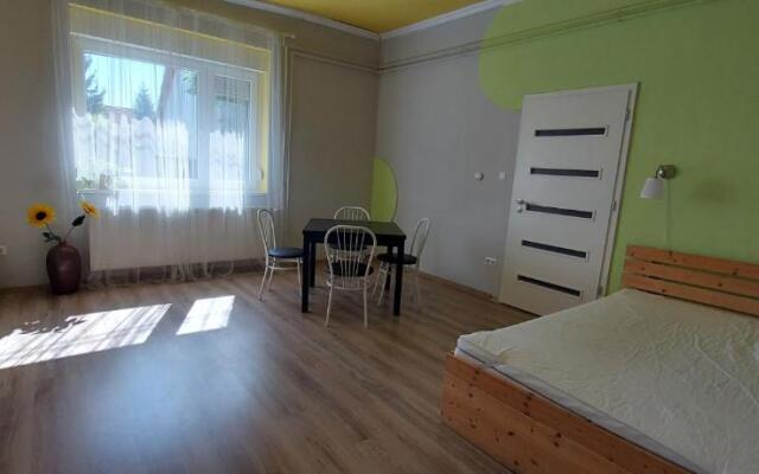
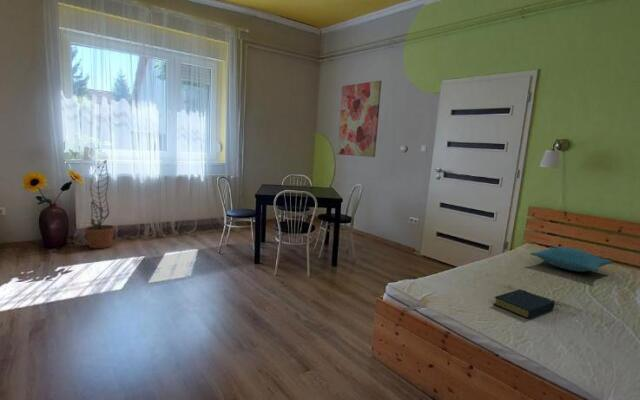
+ decorative plant (100, 203)
+ hardback book (523, 303)
+ pillow (570, 258)
+ wall art (357, 120)
